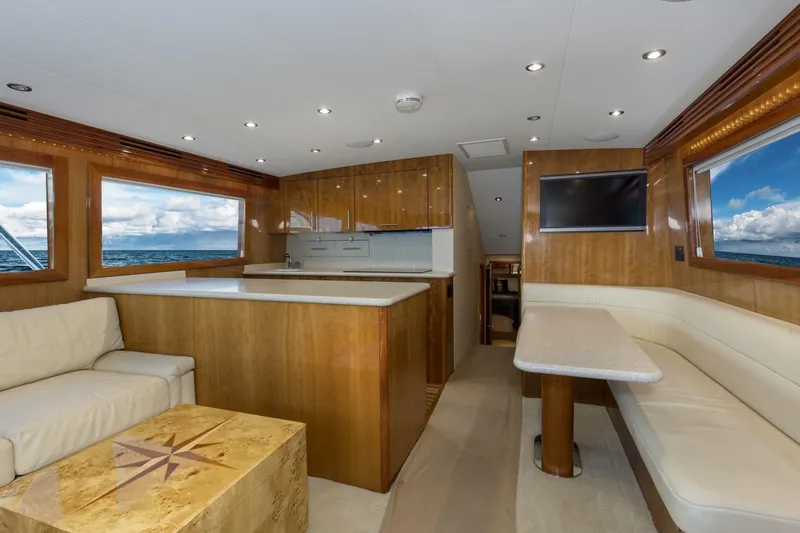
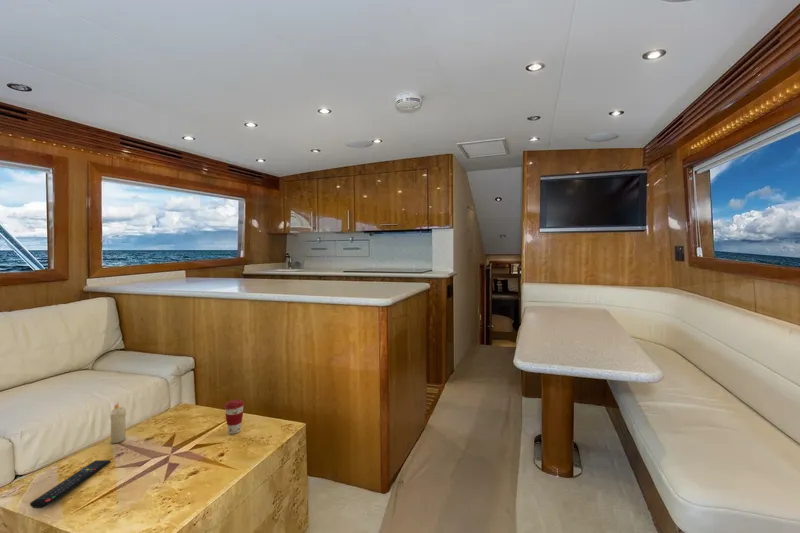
+ coffee cup (234, 416)
+ candle (118, 421)
+ remote control (73, 482)
